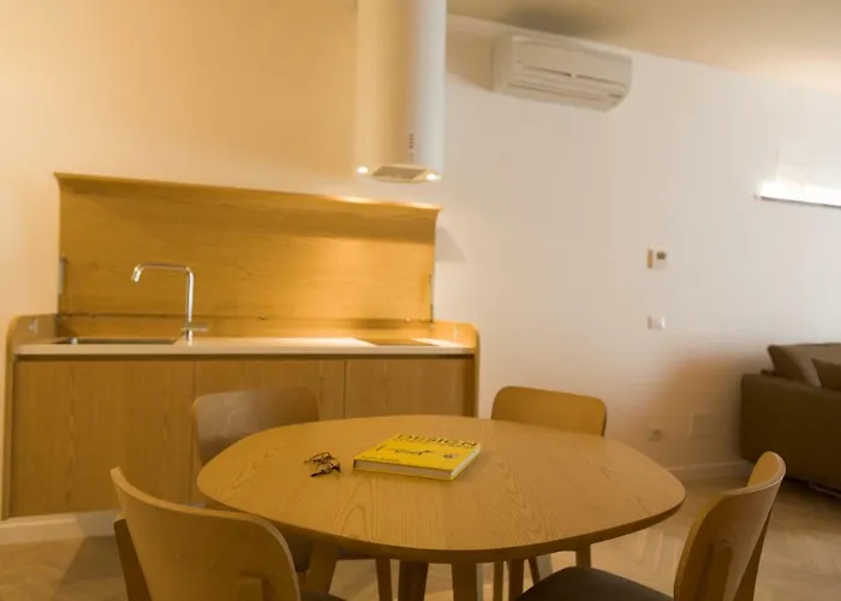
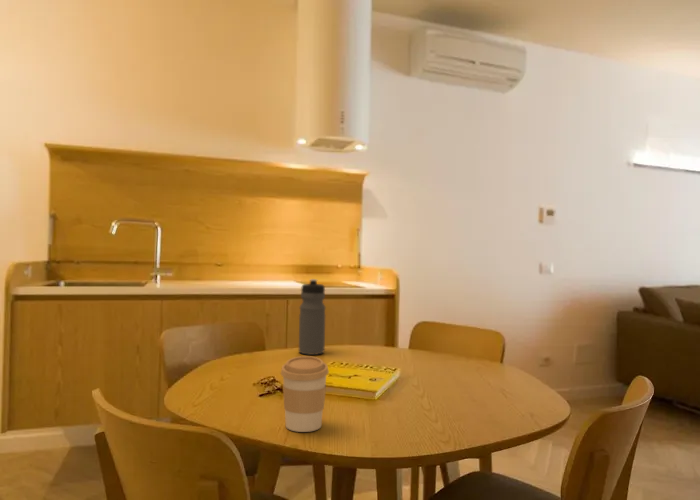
+ coffee cup (304, 392)
+ water bottle (312, 315)
